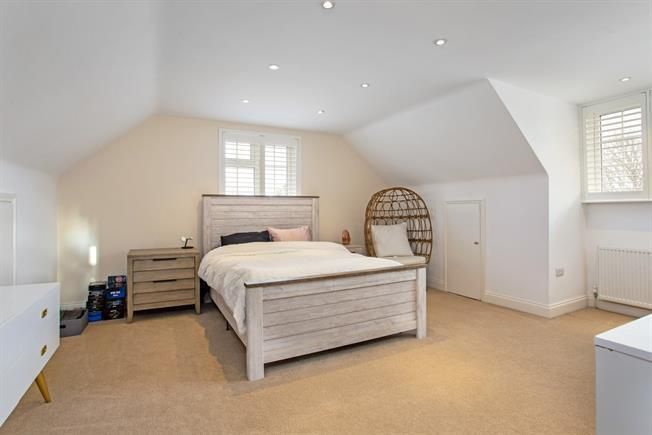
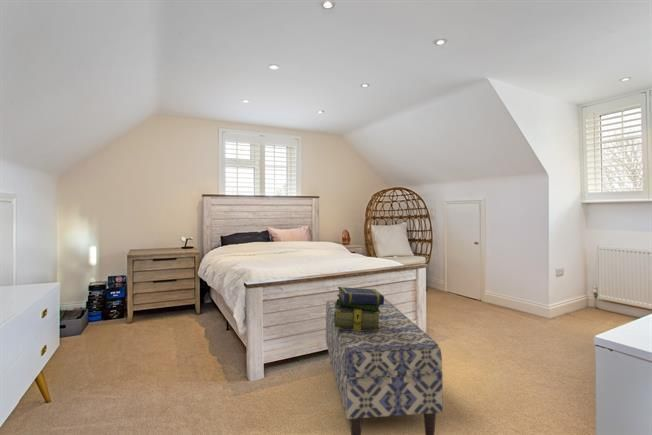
+ bench (371, 355)
+ stack of books (358, 306)
